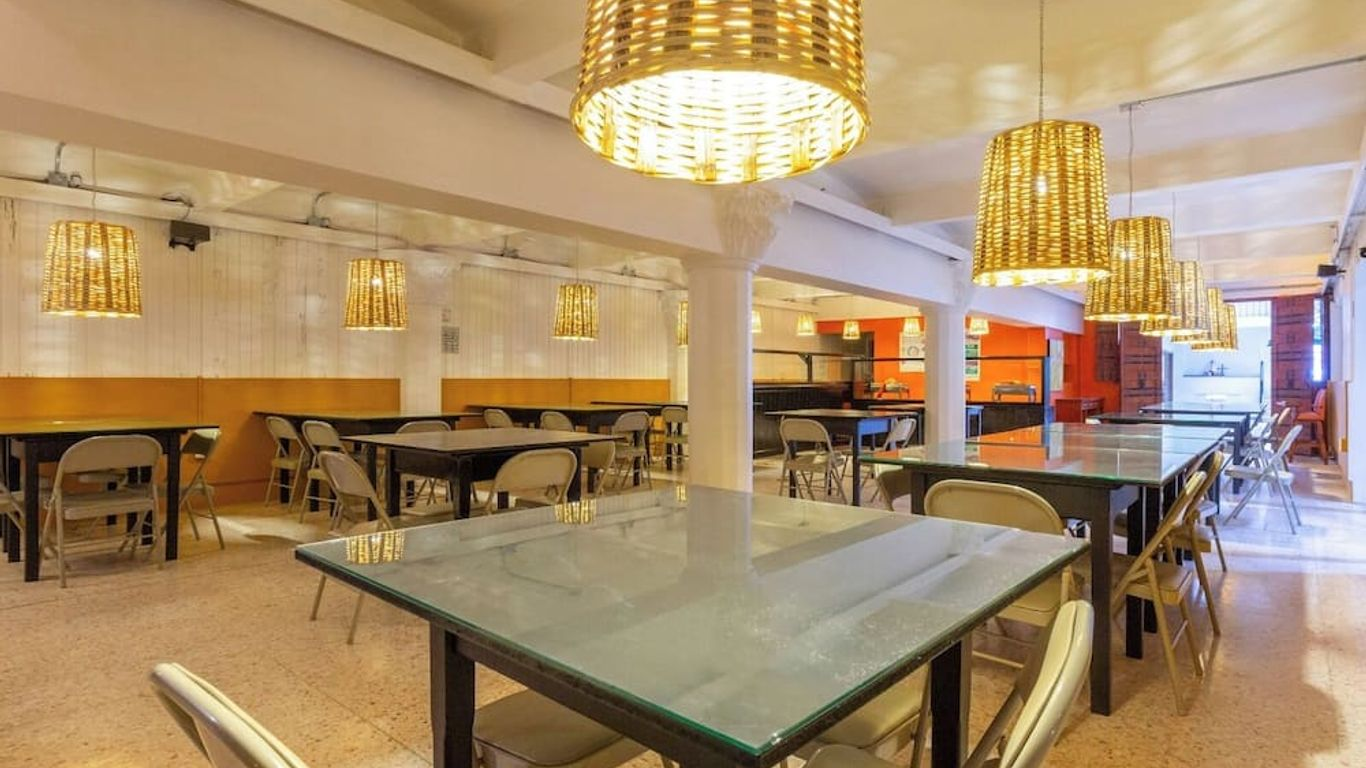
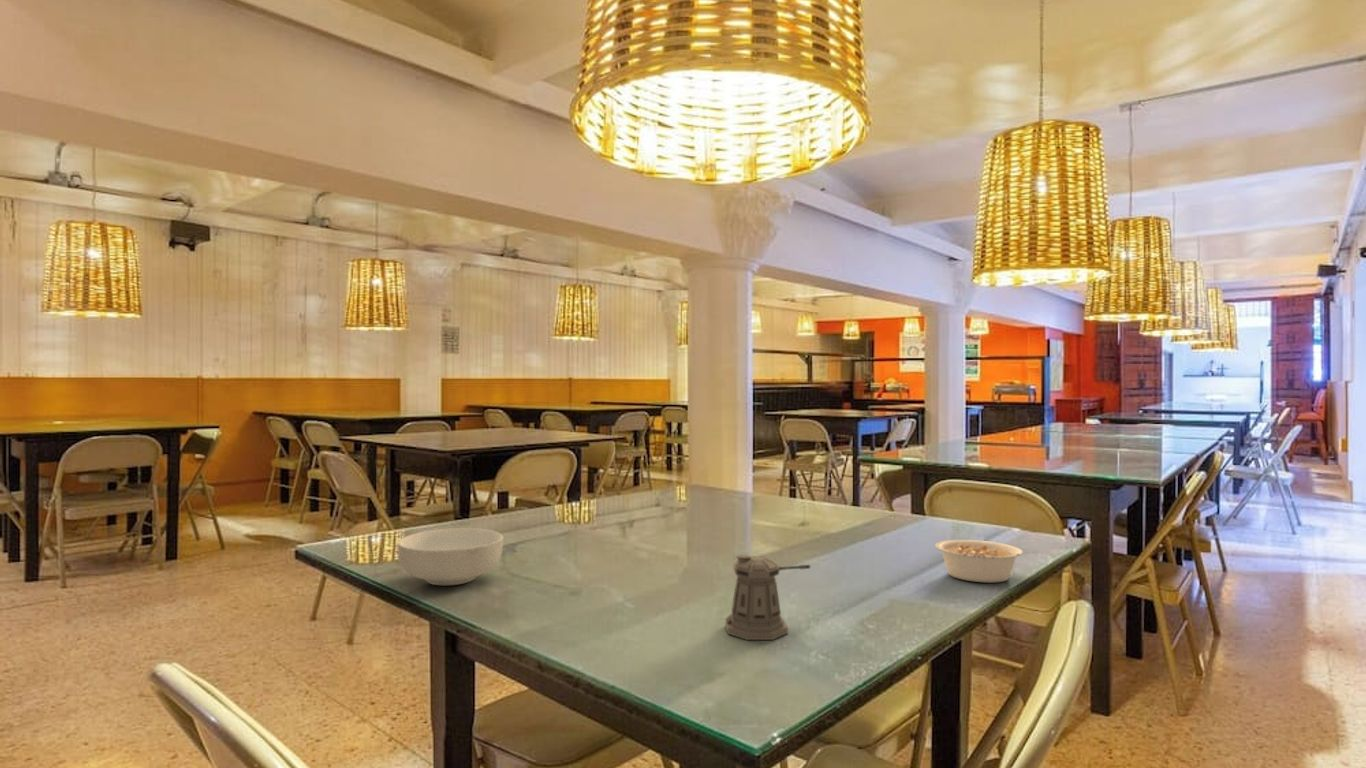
+ legume (981, 559)
+ pepper shaker (762, 592)
+ cereal bowl (451, 558)
